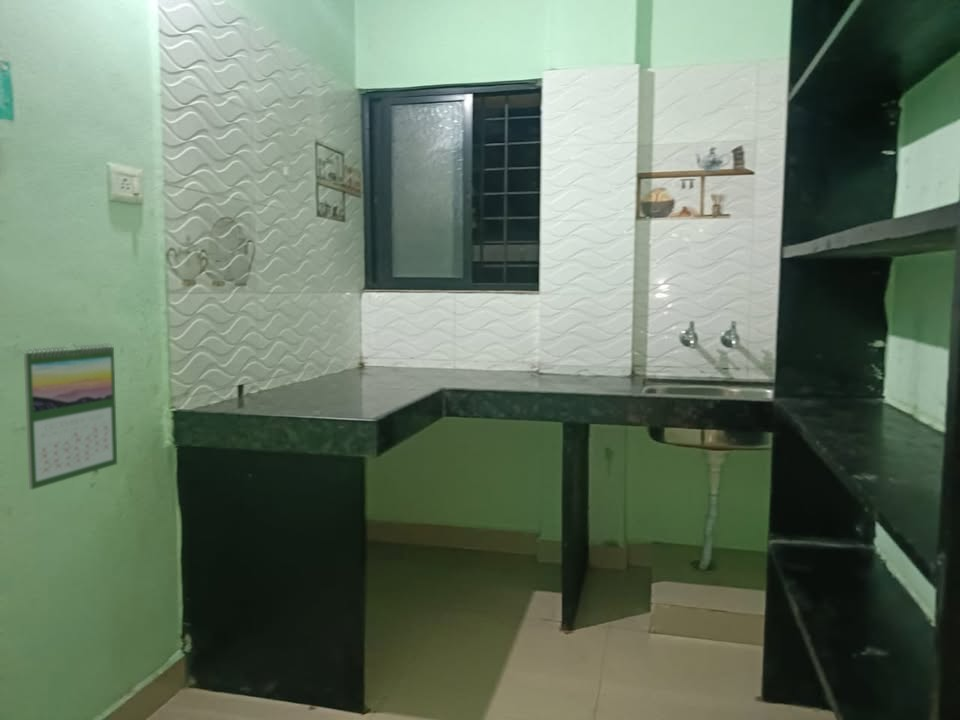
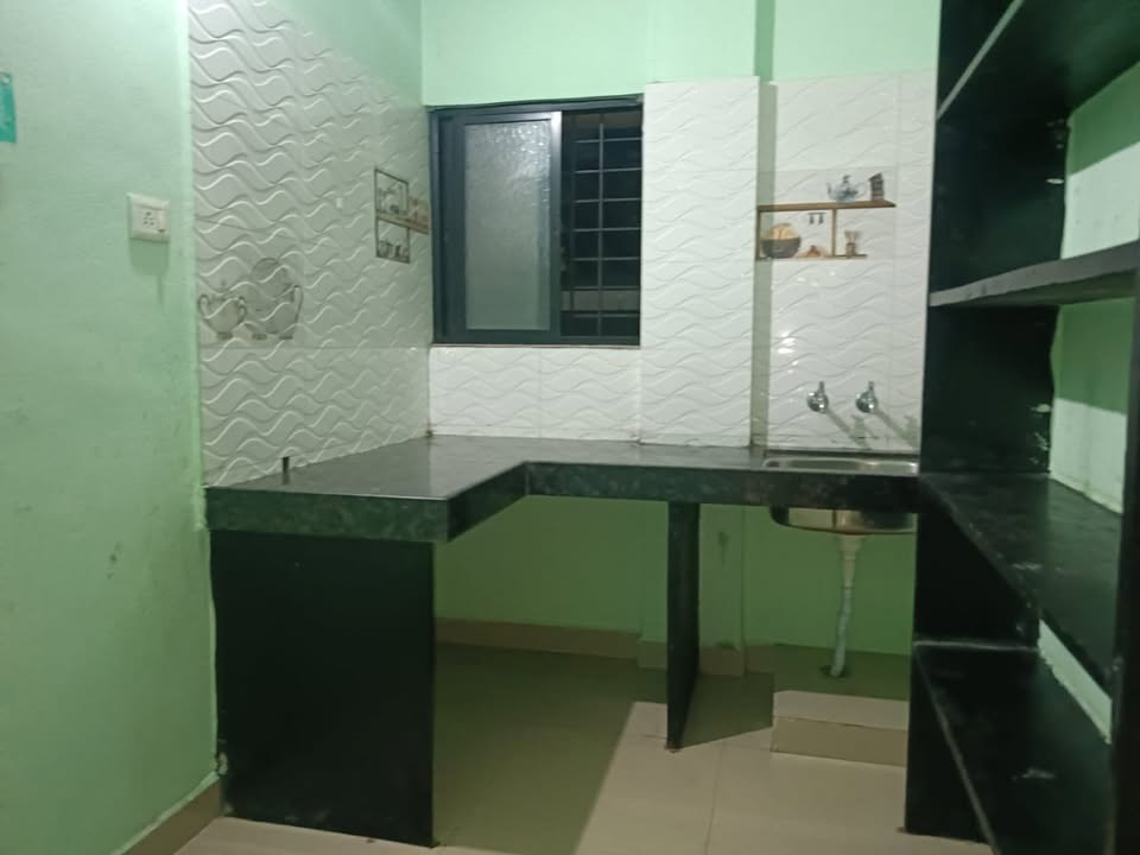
- calendar (74, 410)
